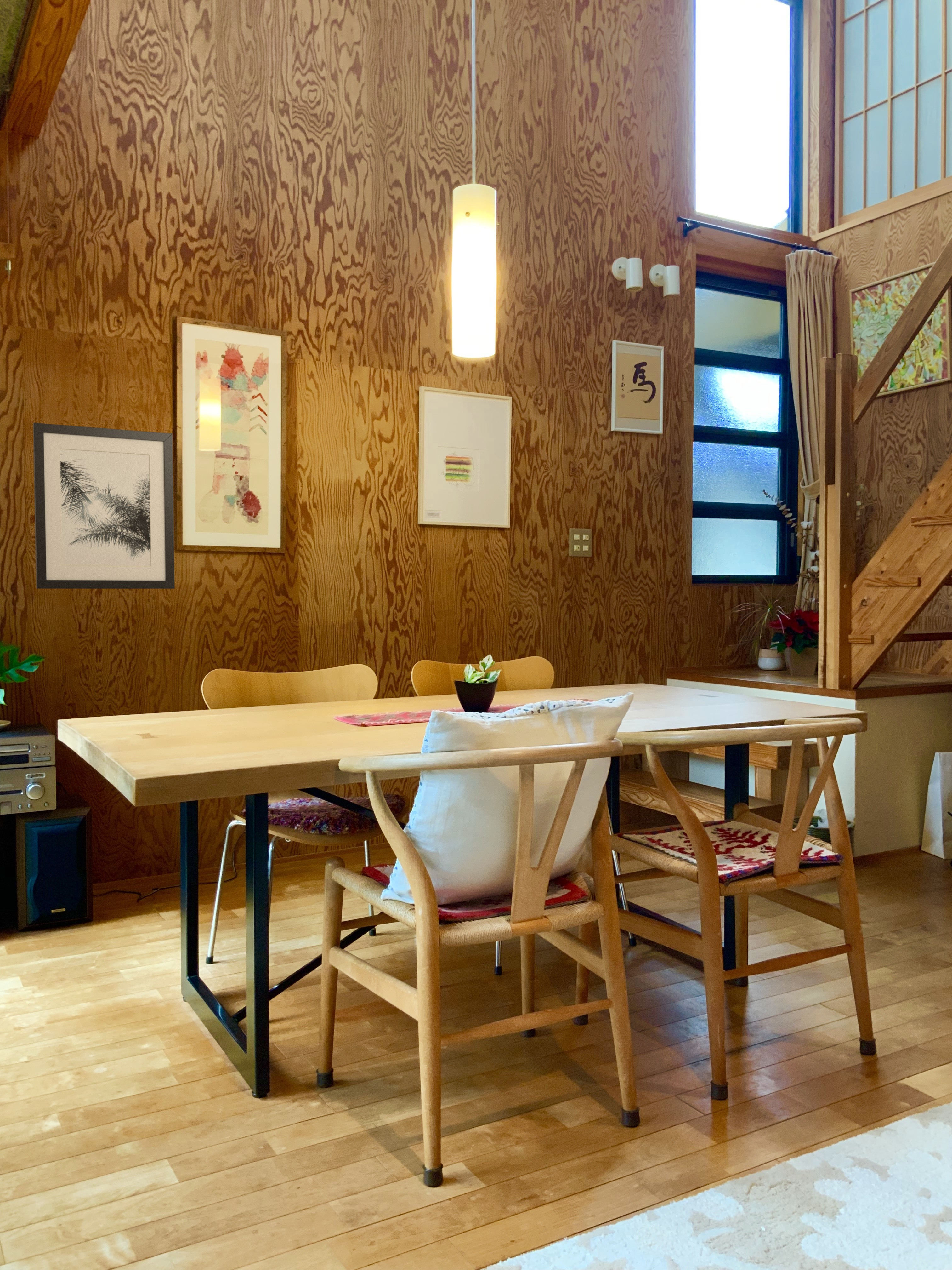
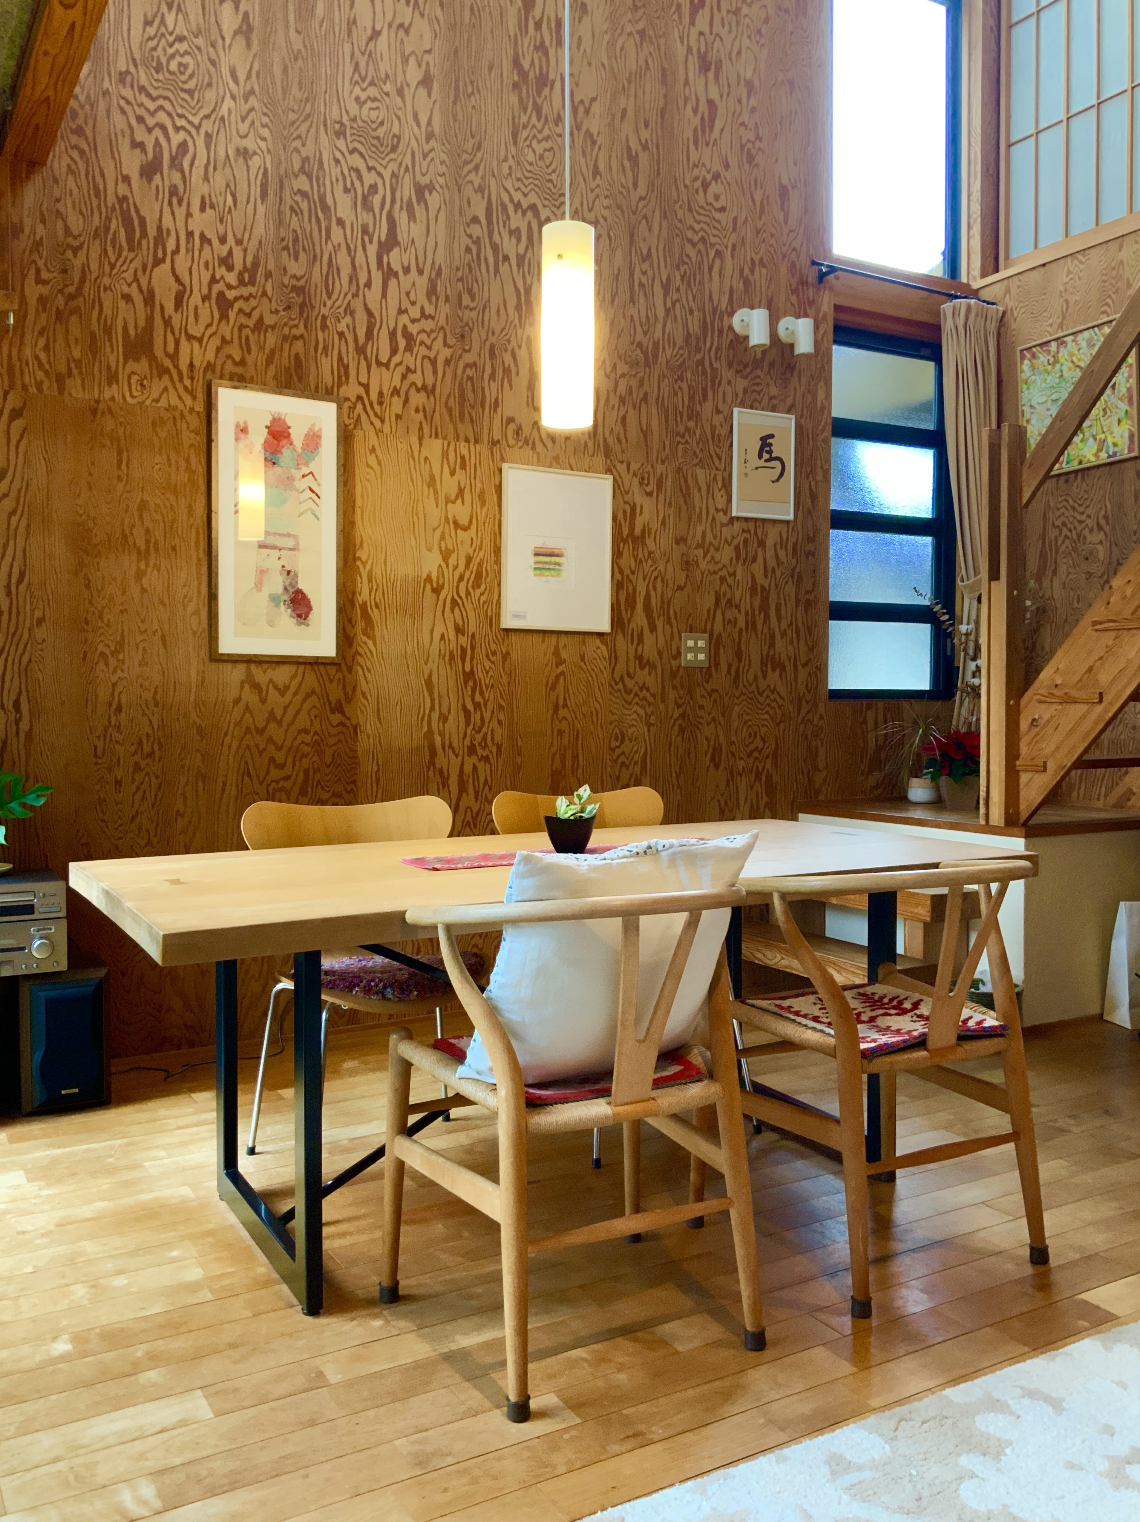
- wall art (106, 509)
